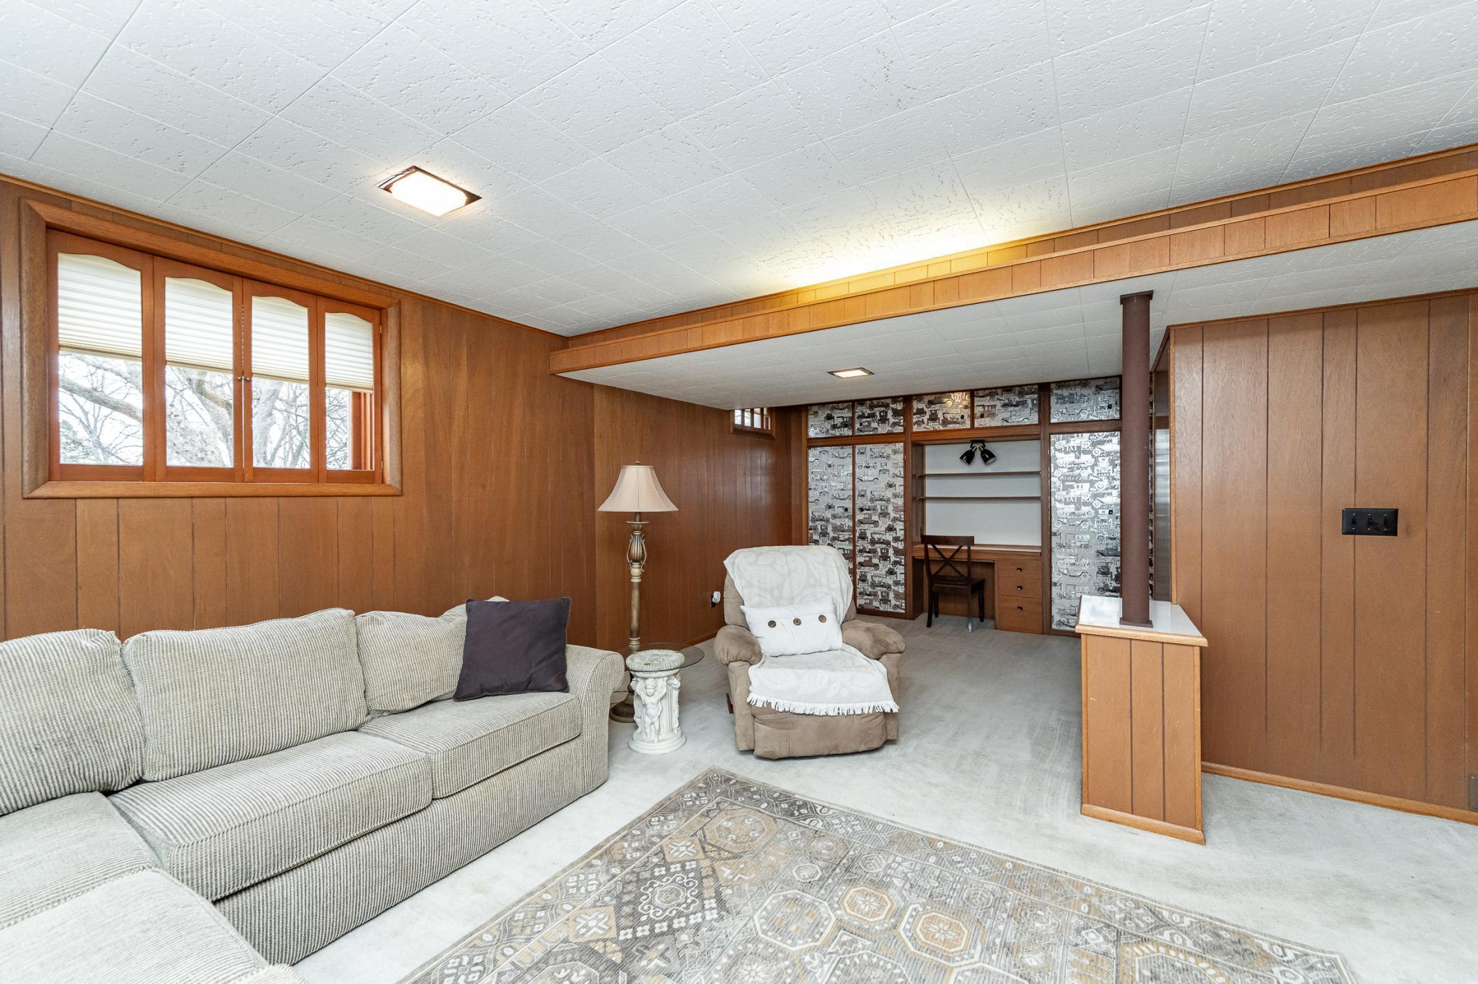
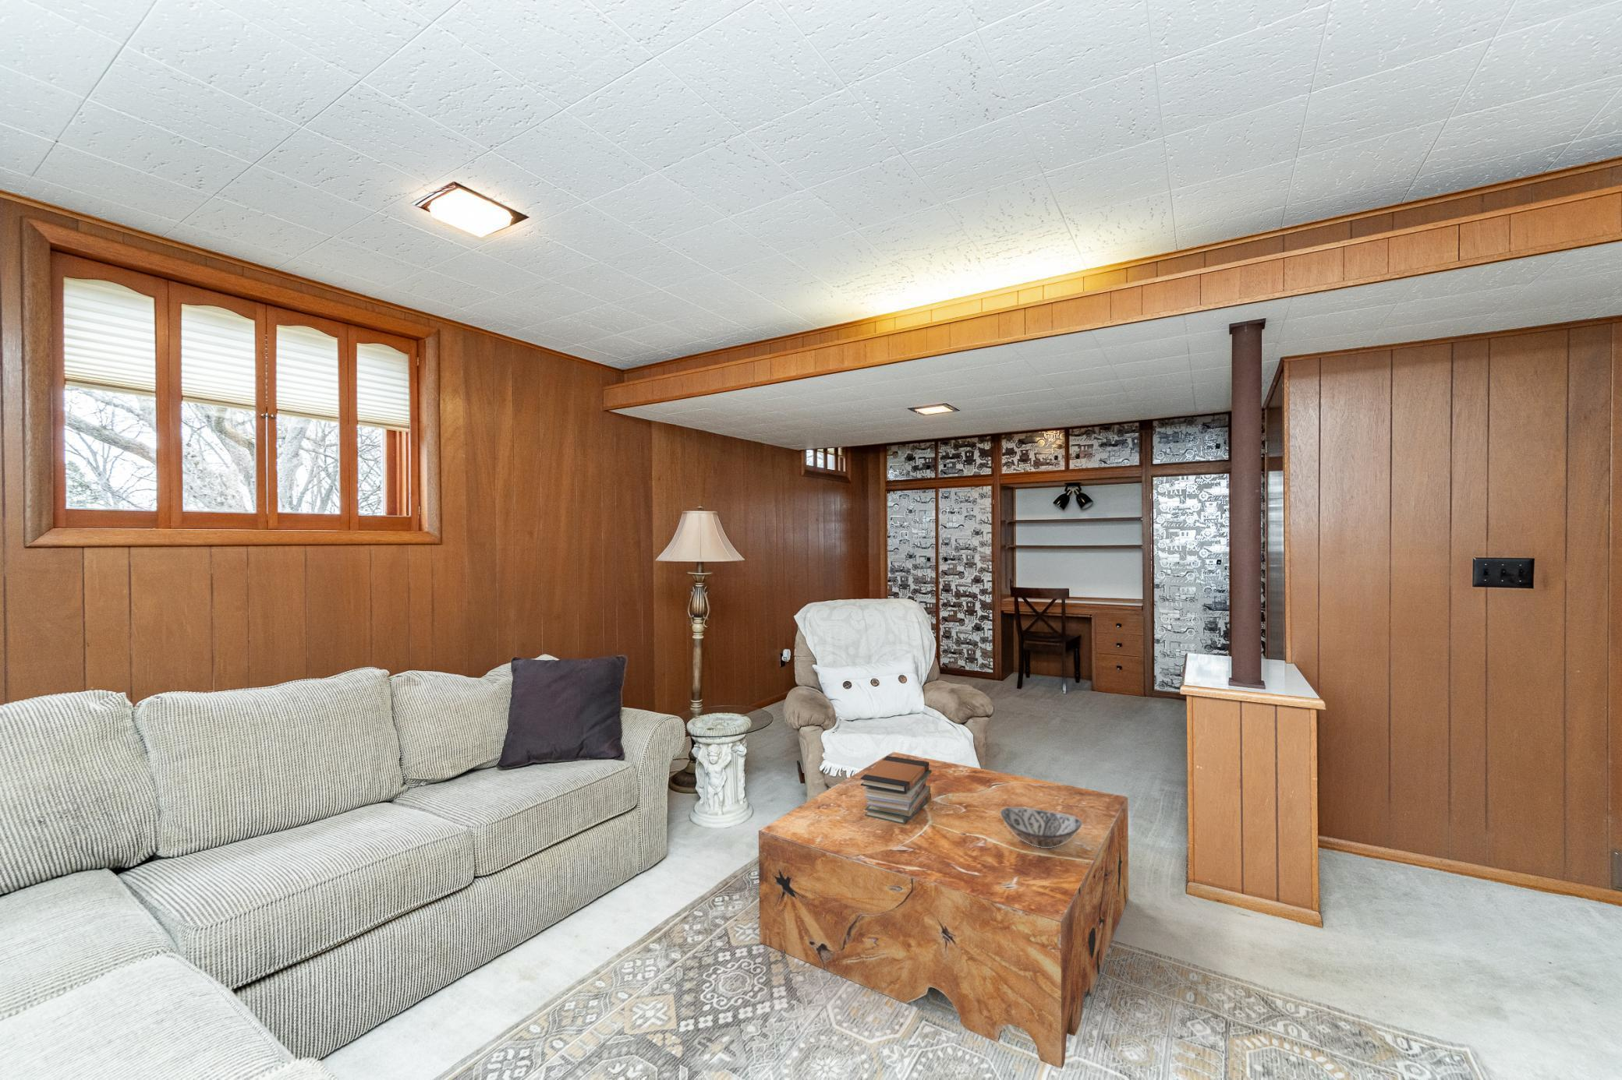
+ book stack (897, 788)
+ decorative bowl (1041, 829)
+ coffee table (954, 865)
